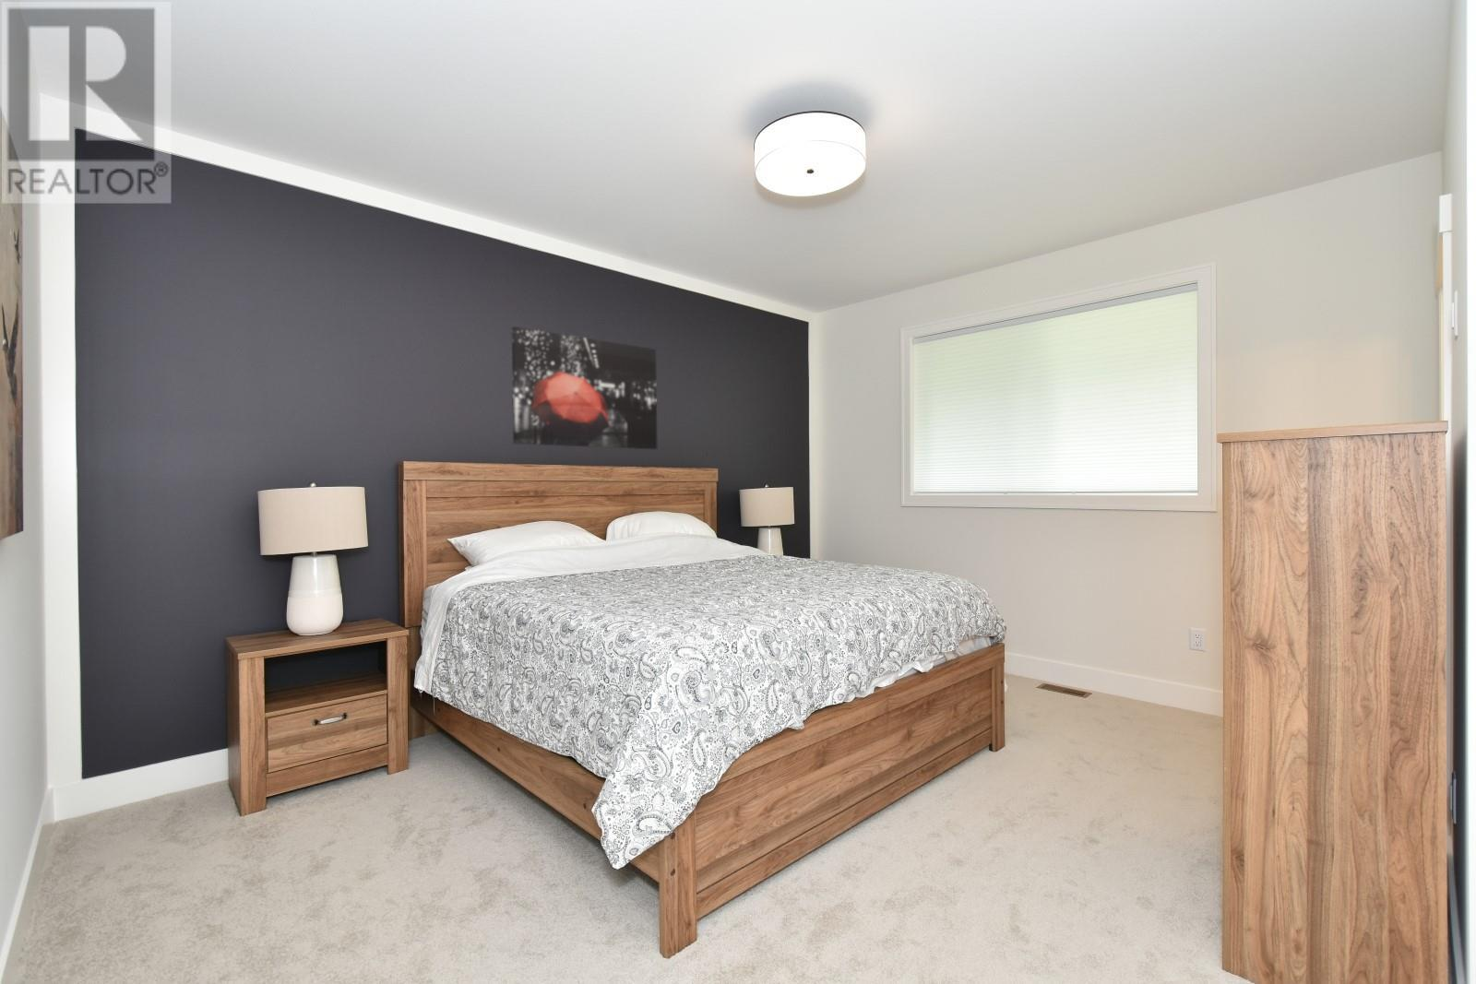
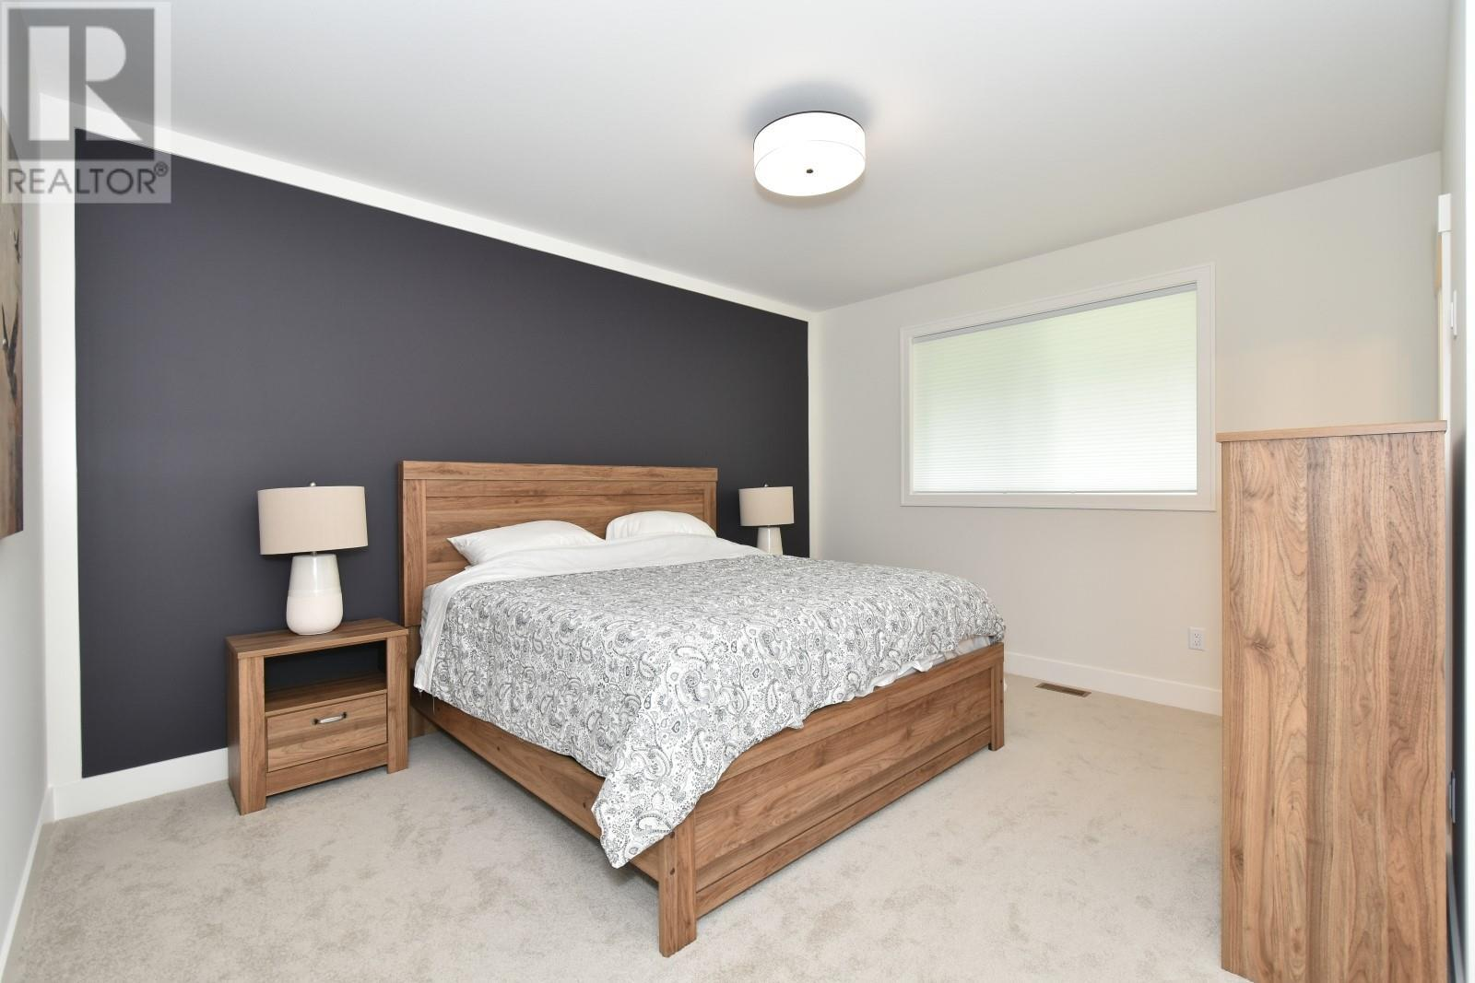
- wall art (590, 393)
